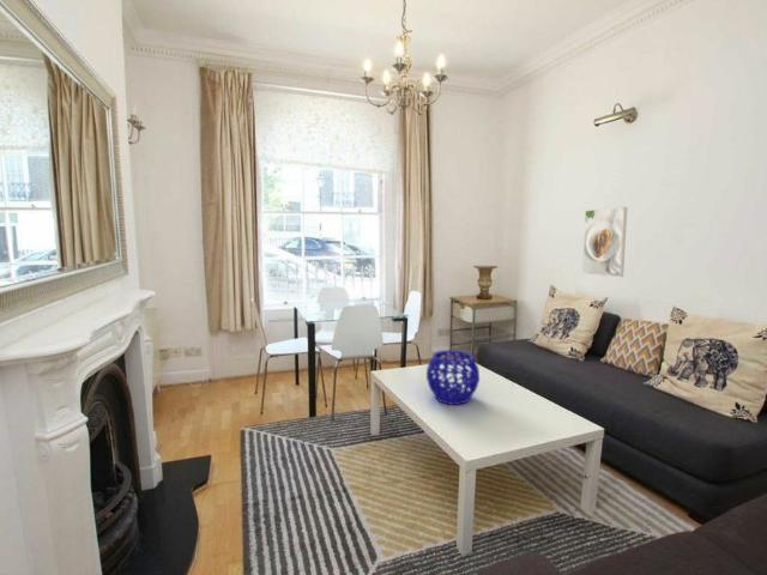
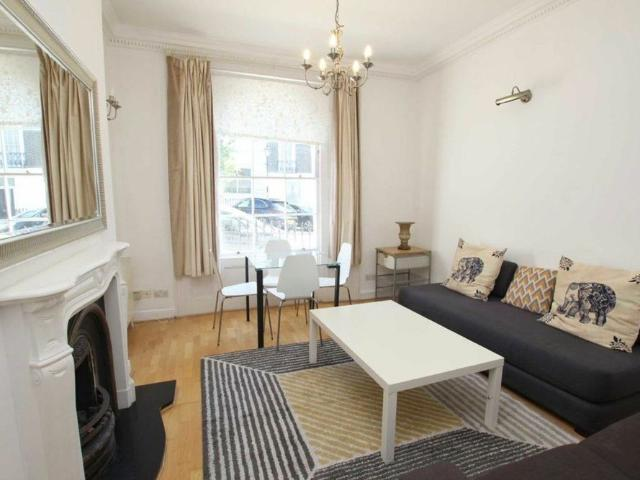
- decorative bowl (452, 376)
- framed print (603, 242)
